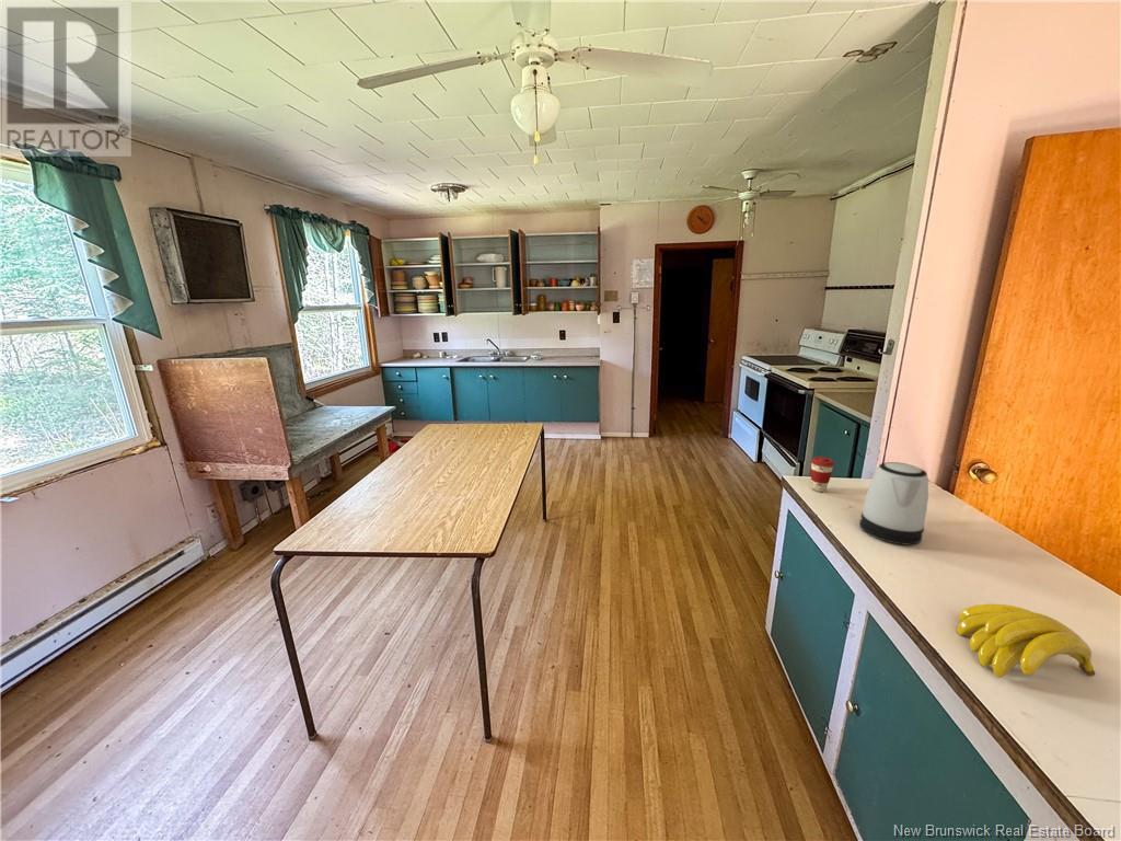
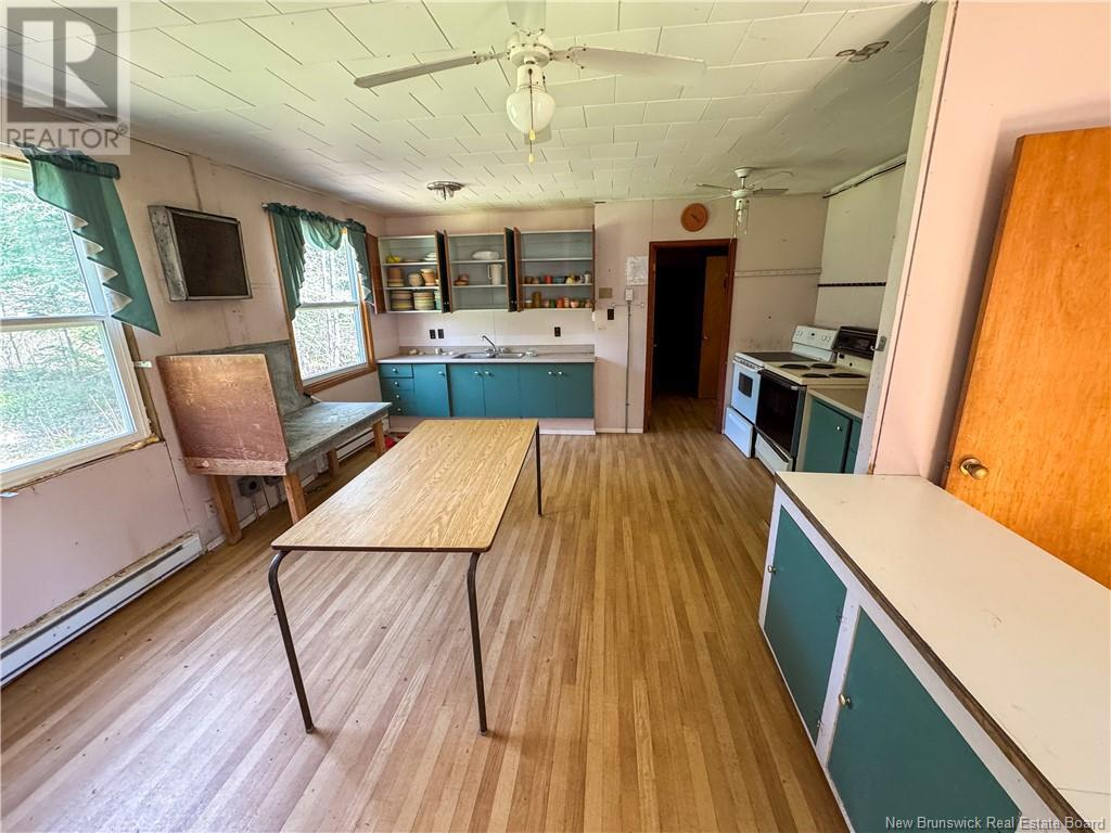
- coffee cup (820, 474)
- kettle (893, 496)
- banana (1037, 643)
